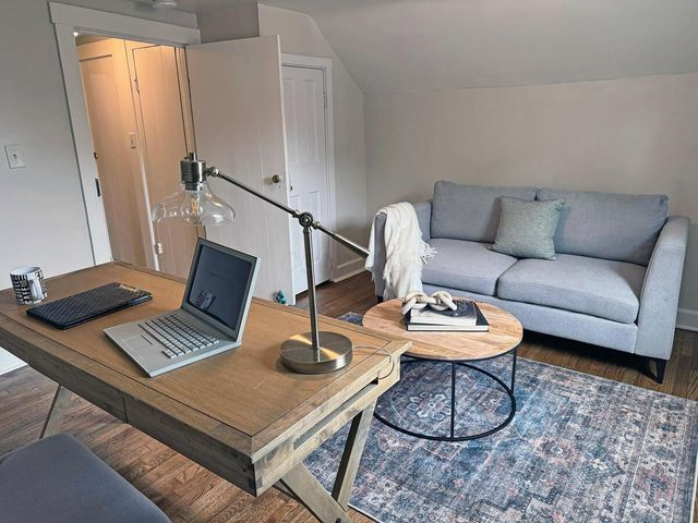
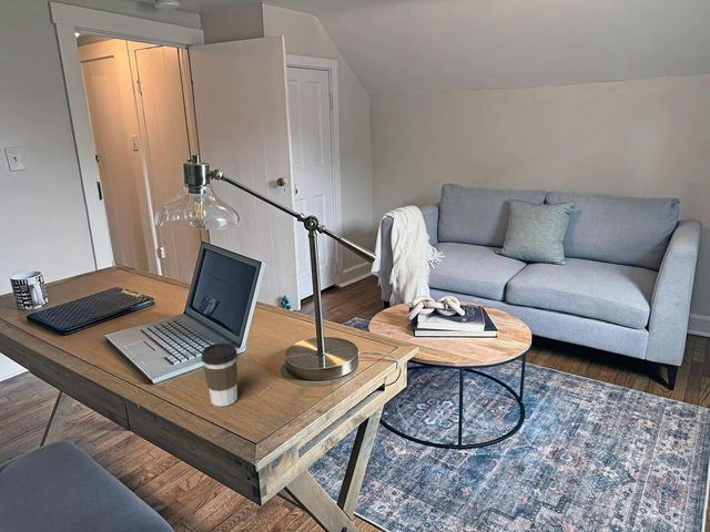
+ coffee cup (221, 375)
